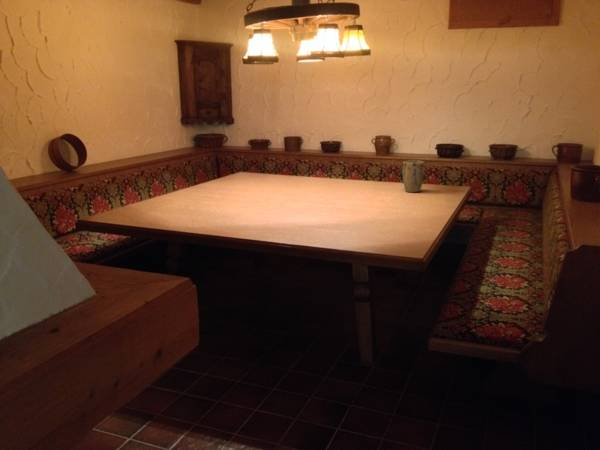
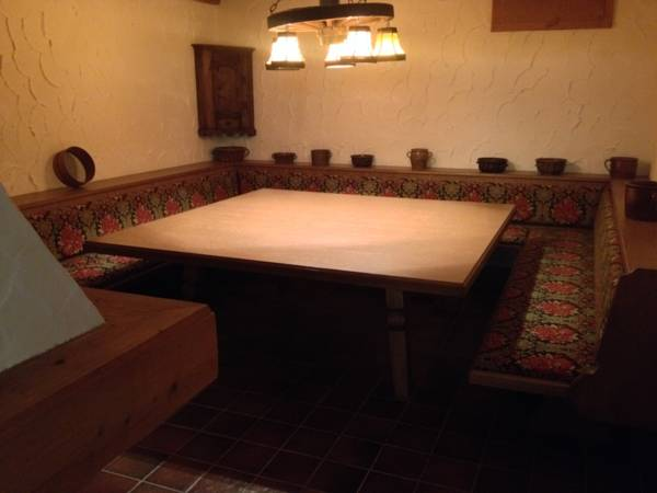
- plant pot (413, 176)
